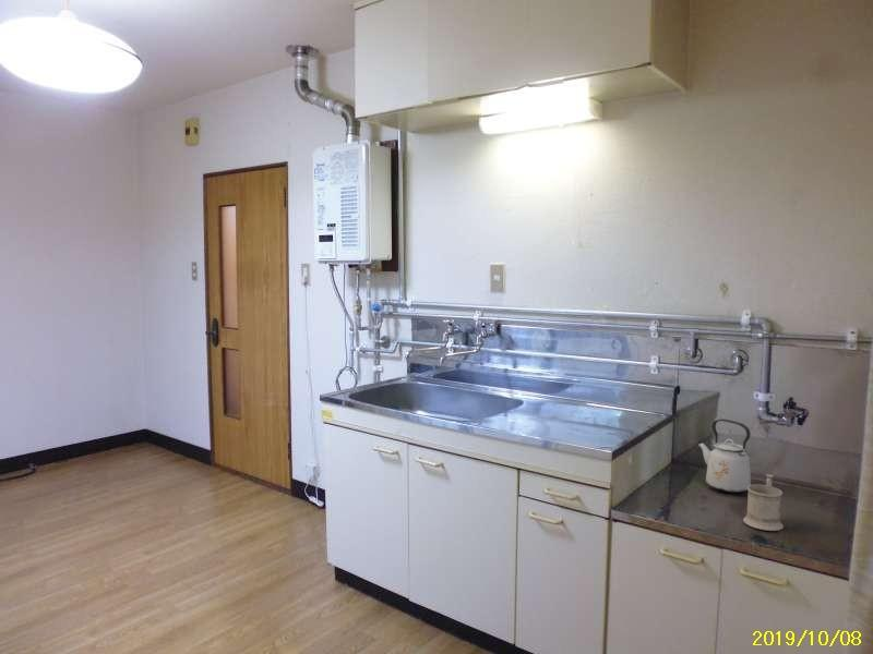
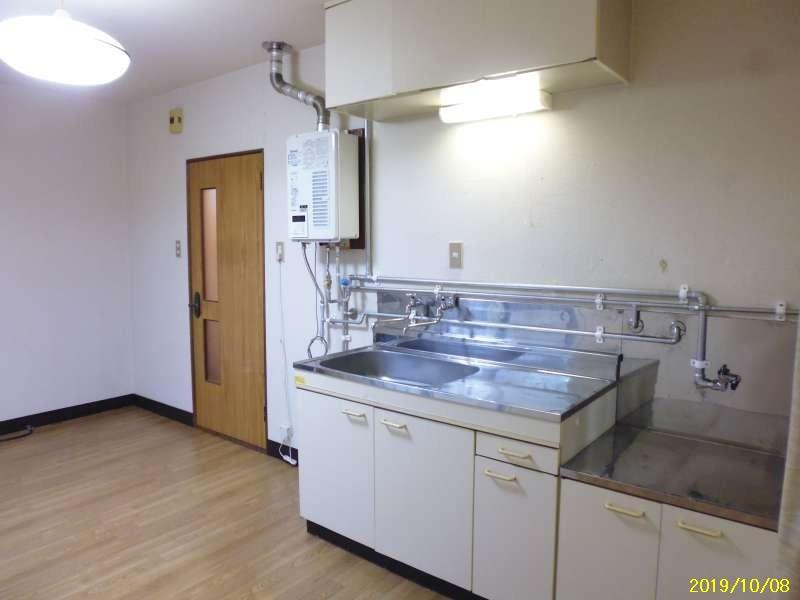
- kettle (721, 452)
- mug (765, 499)
